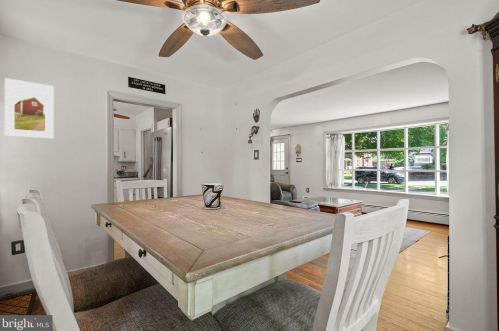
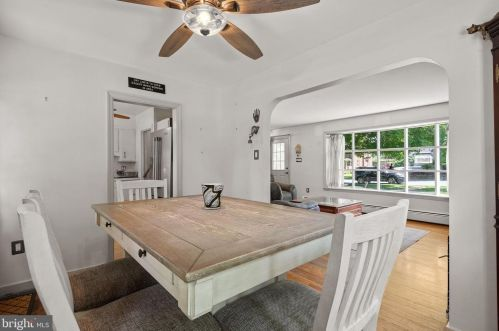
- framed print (30, 109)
